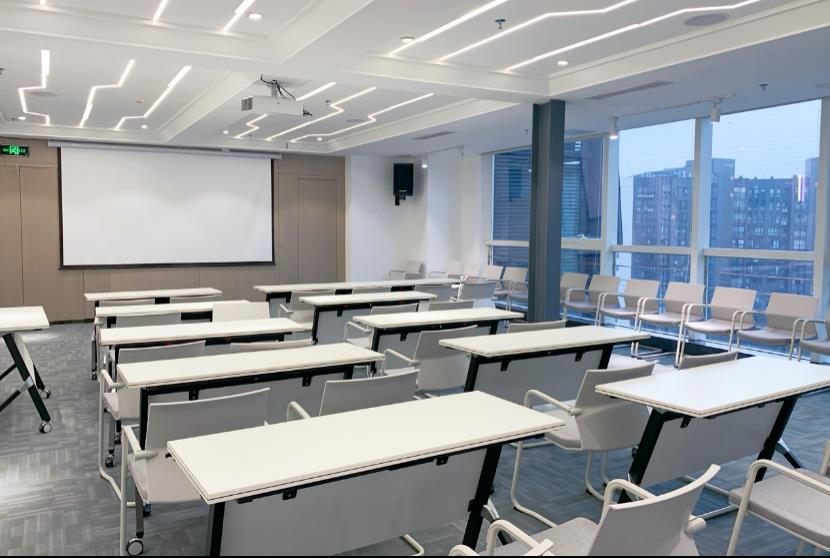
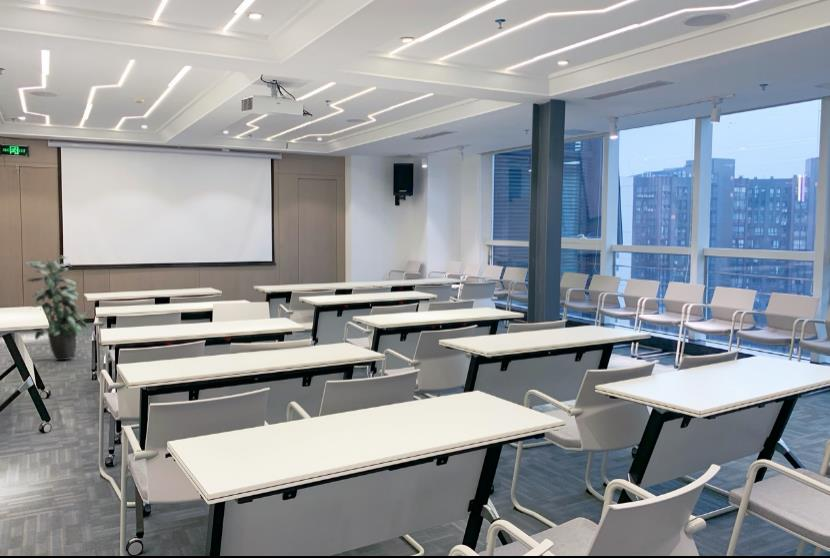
+ indoor plant (57, 308)
